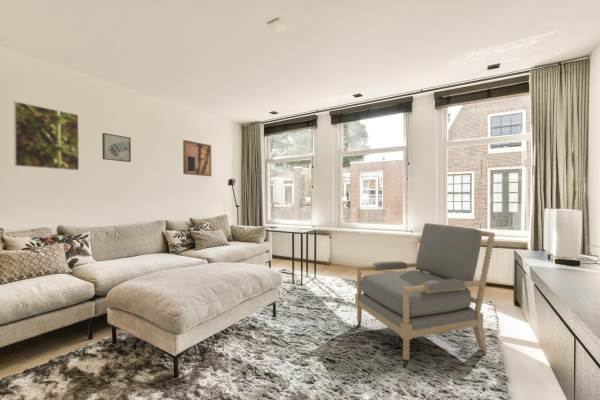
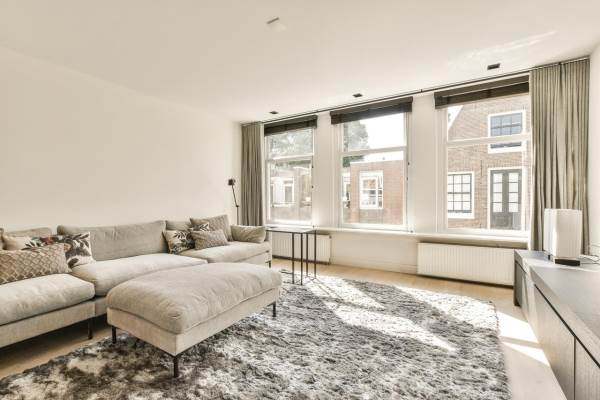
- wall art (197, 159)
- wall art (117, 148)
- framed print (48, 138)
- armchair (420, 281)
